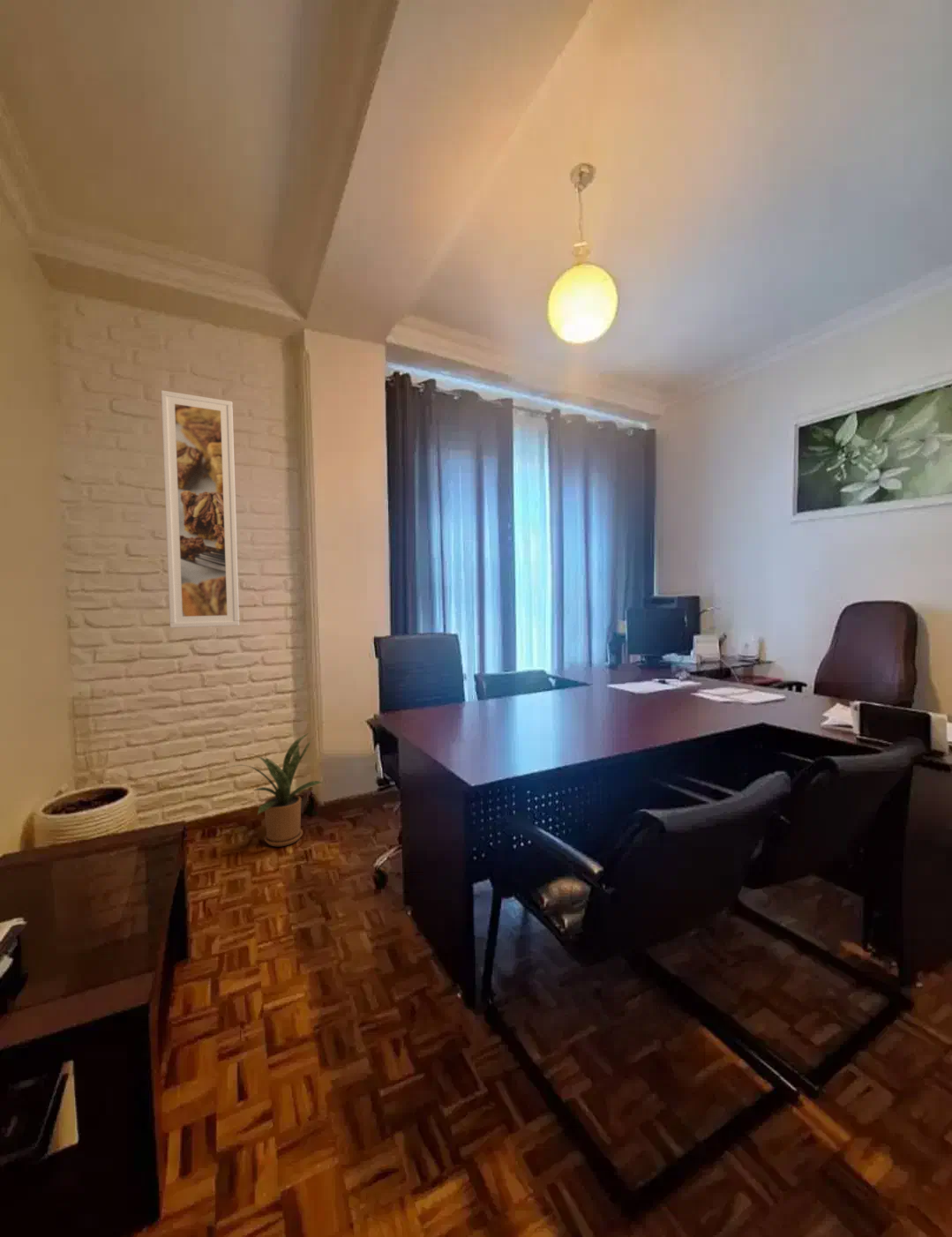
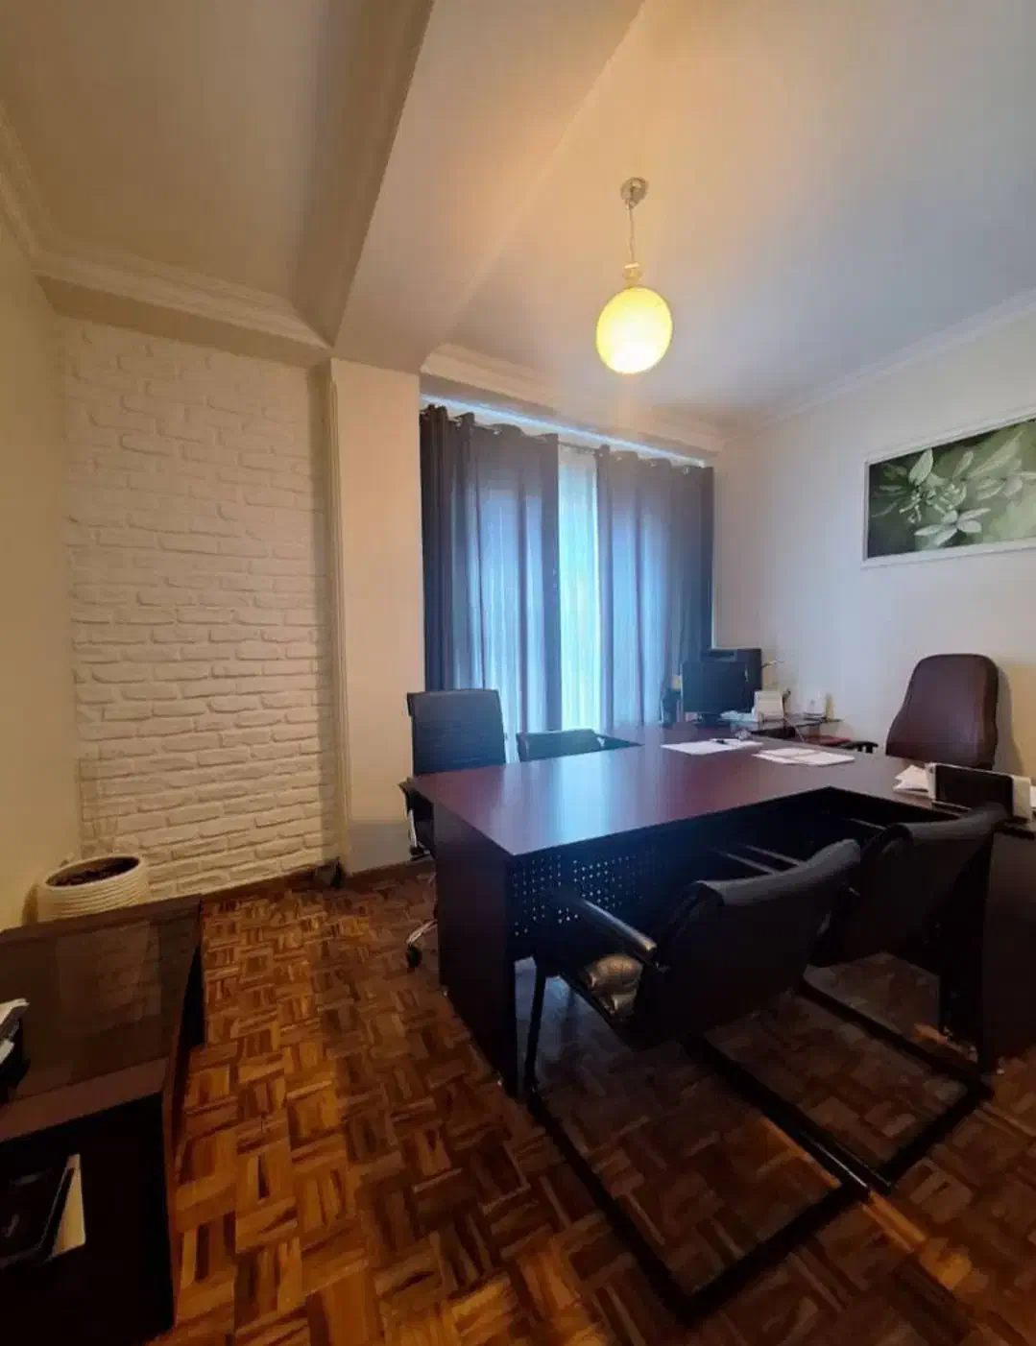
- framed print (201, 513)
- house plant (279, 789)
